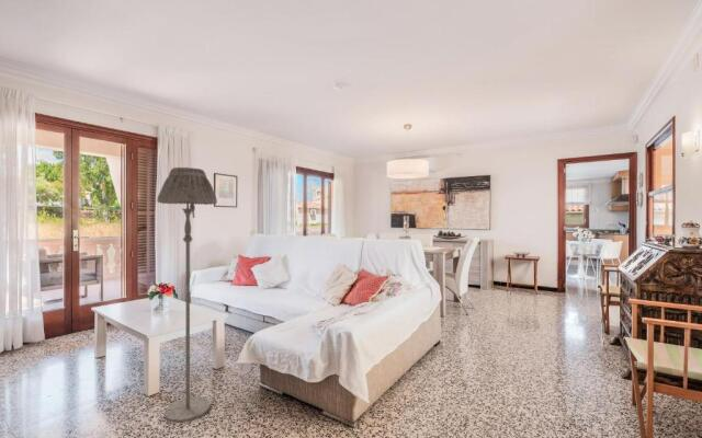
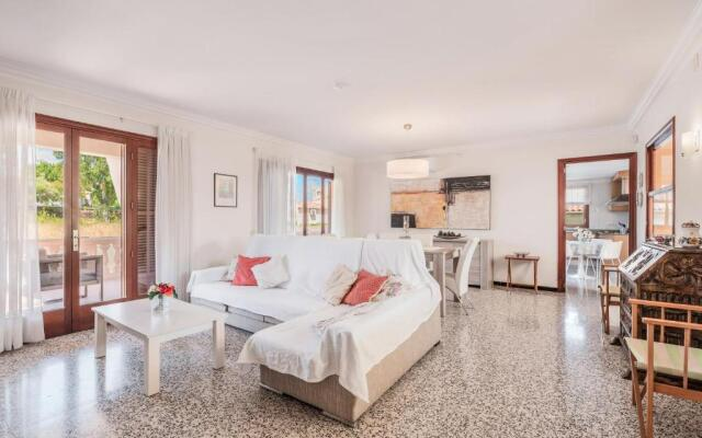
- floor lamp (188, 289)
